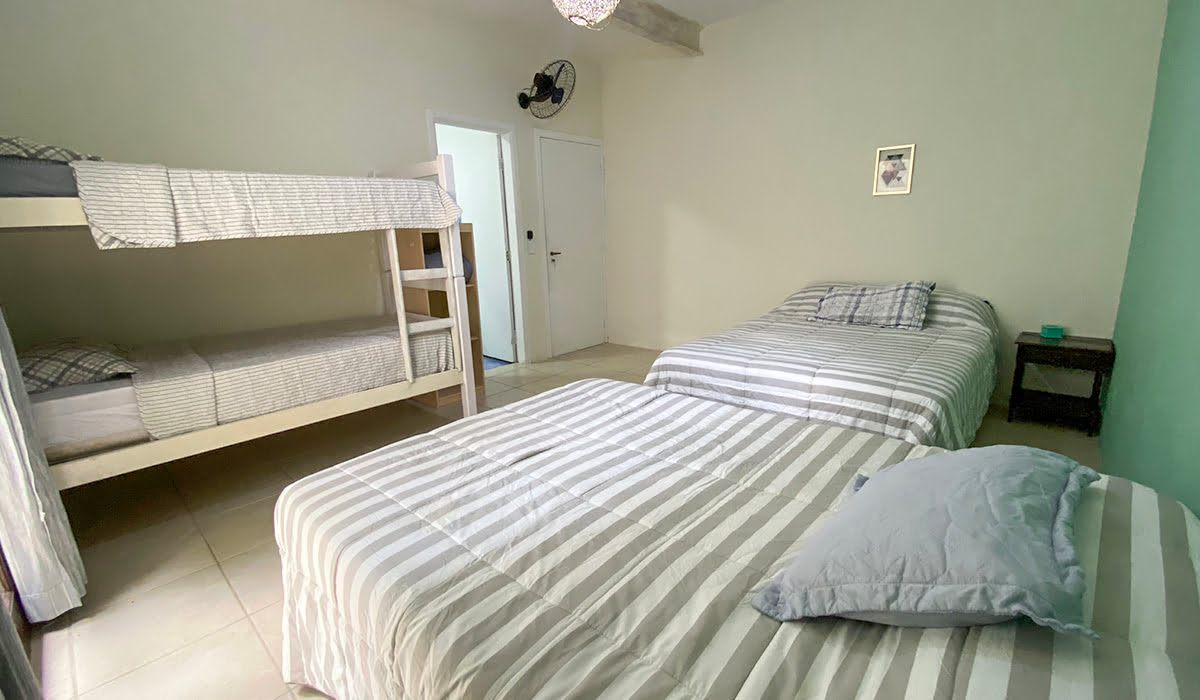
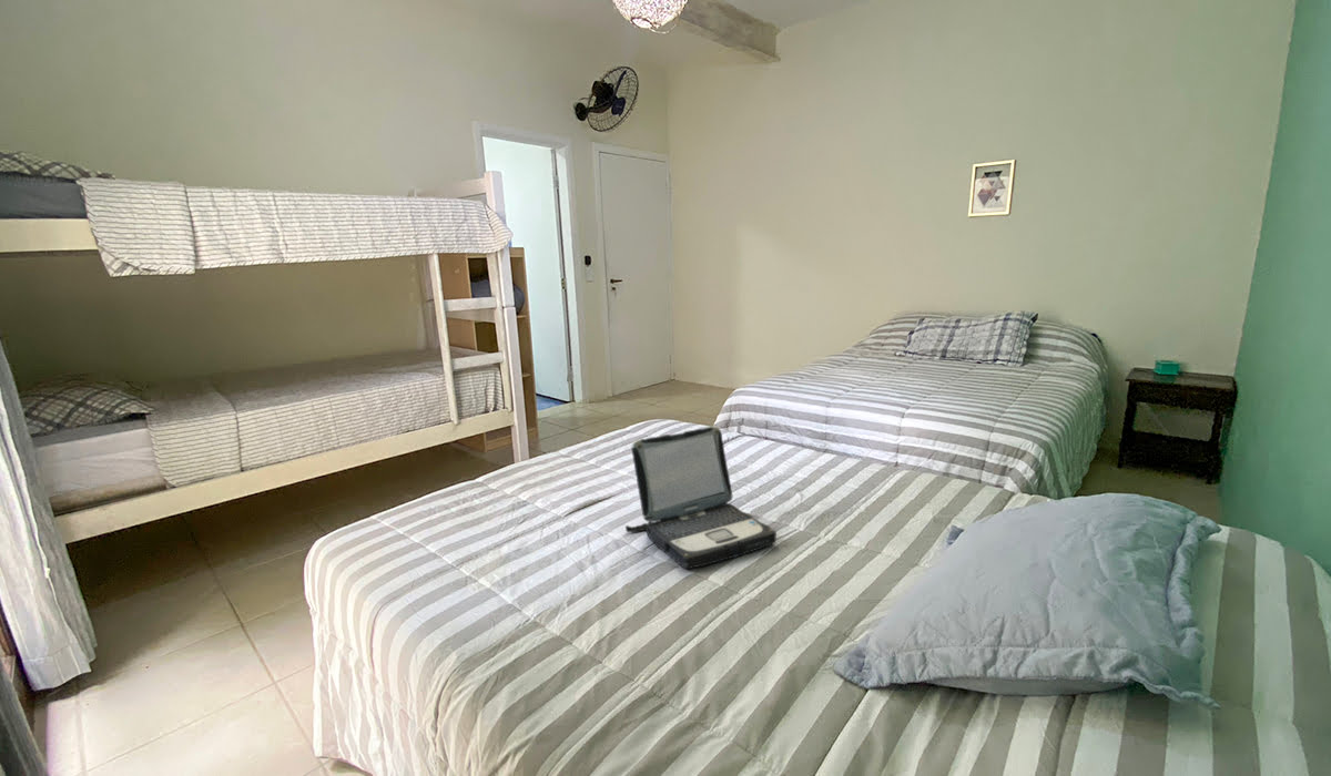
+ laptop (699, 490)
